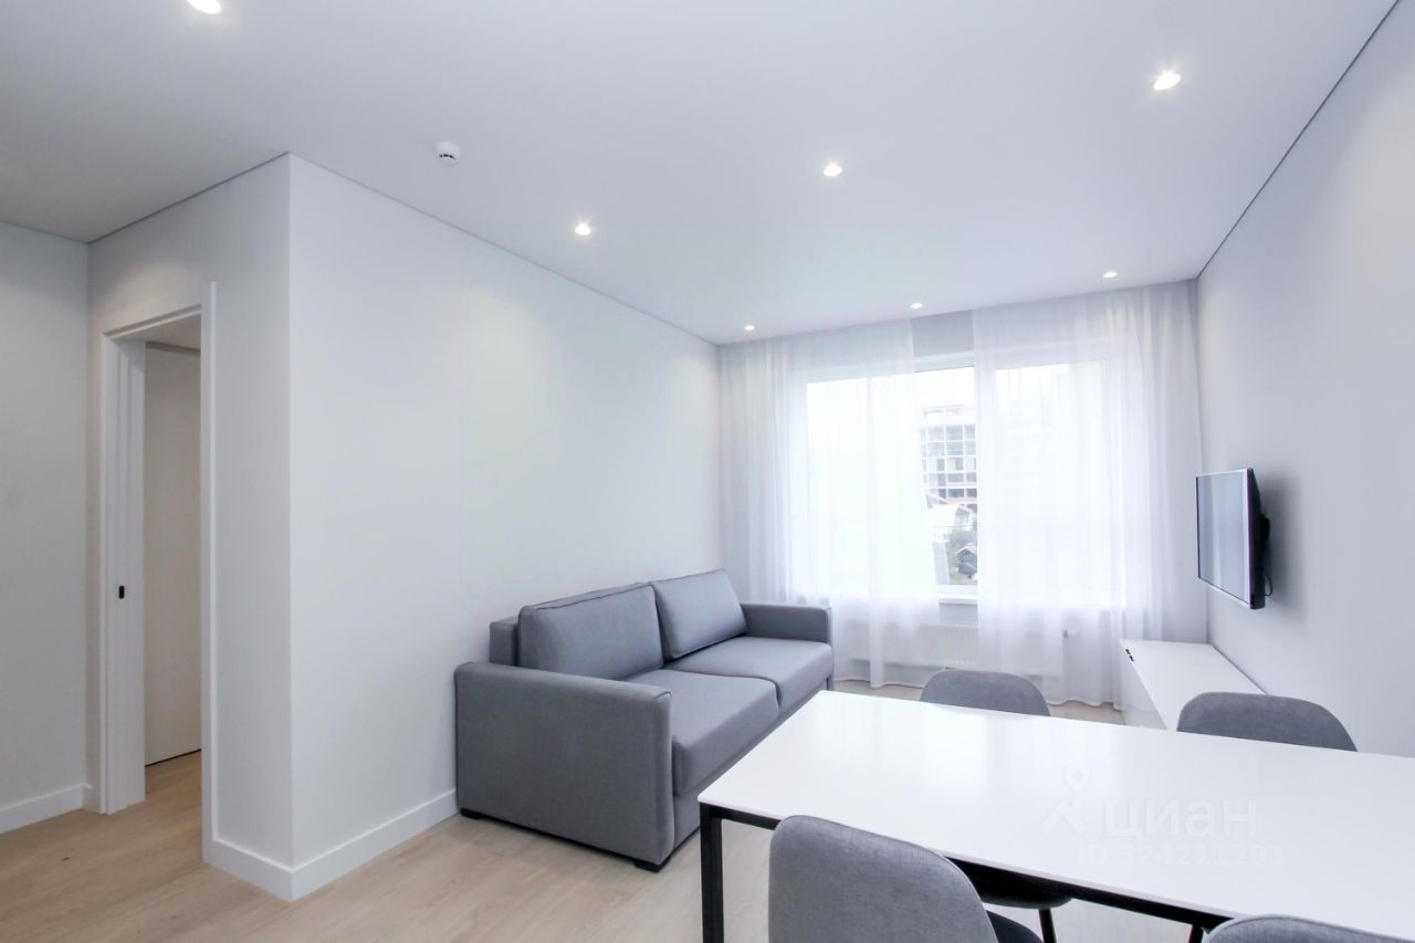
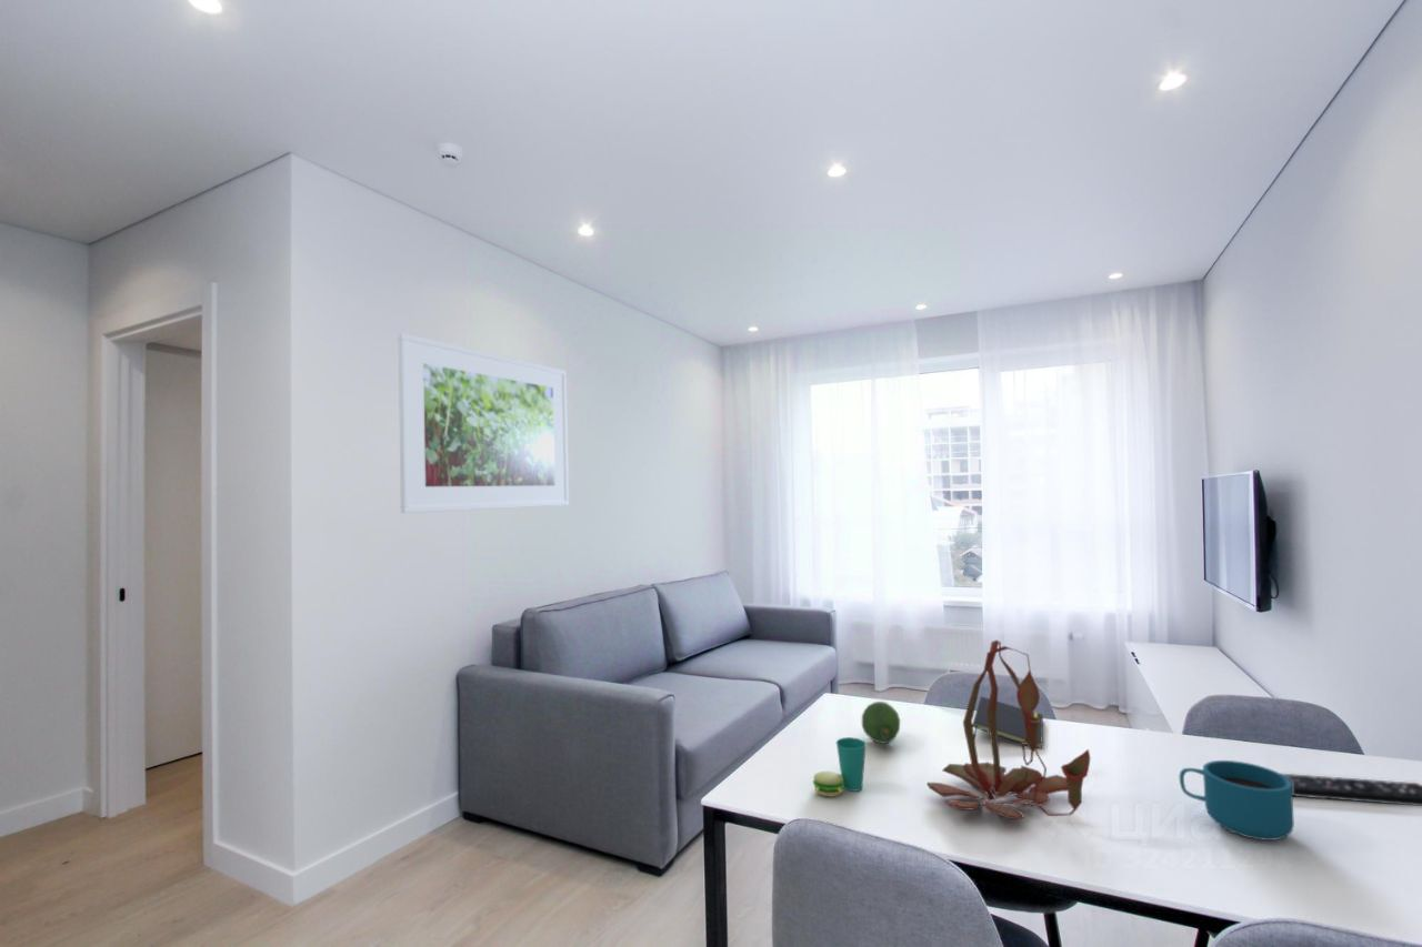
+ plant (1022, 714)
+ notepad (1009, 721)
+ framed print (495, 431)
+ cup (840, 767)
+ fruit (880, 723)
+ remote control (1339, 787)
+ cup (1233, 797)
